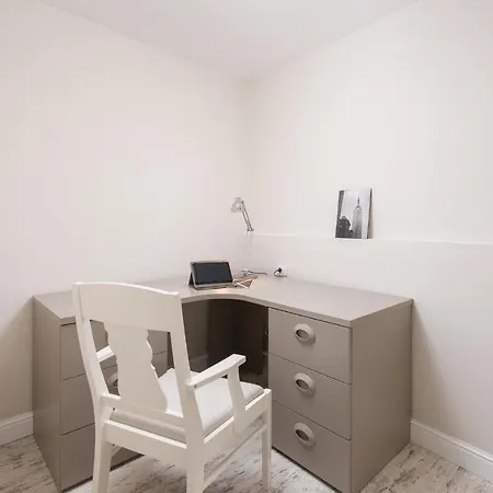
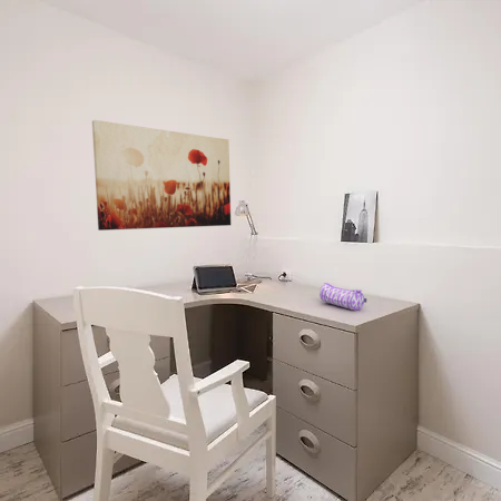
+ wall art (170, 179)
+ pencil case (341, 296)
